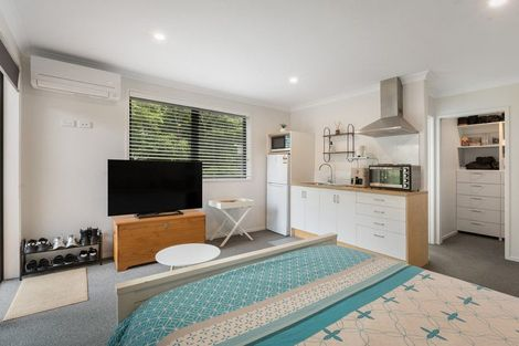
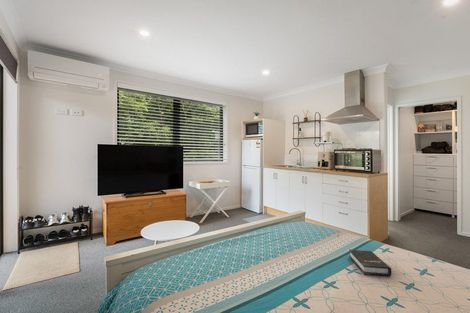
+ hardback book (368, 261)
